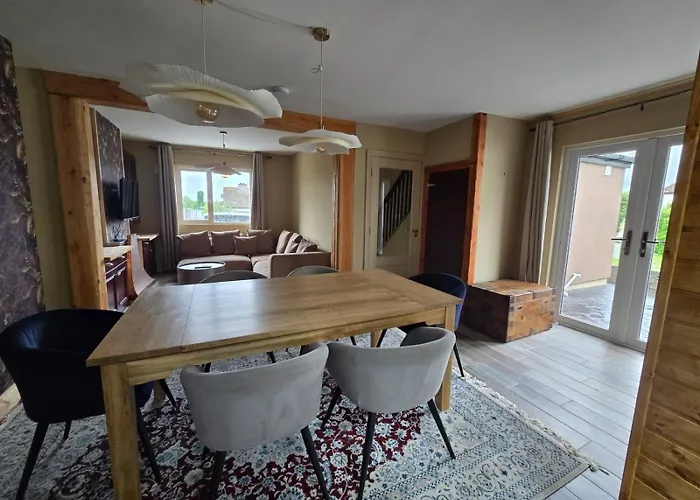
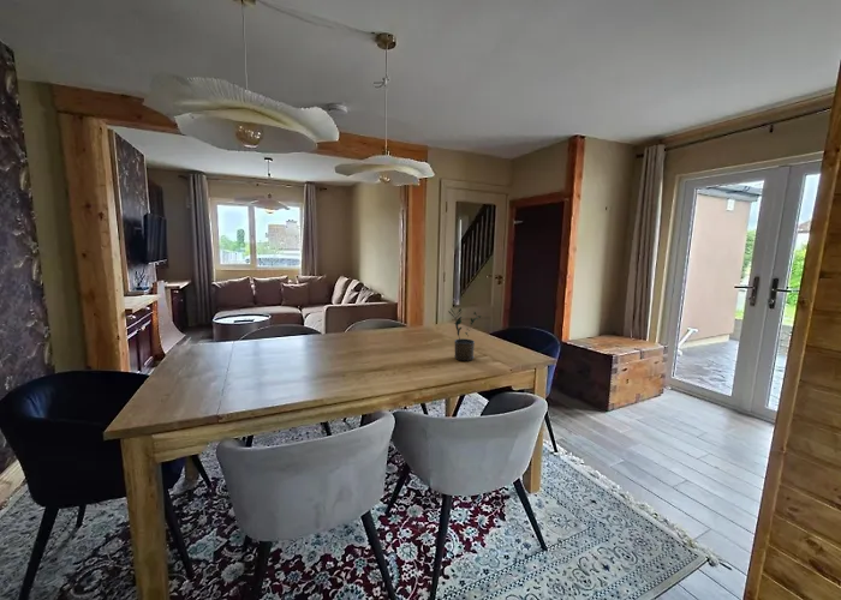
+ potted plant (465, 332)
